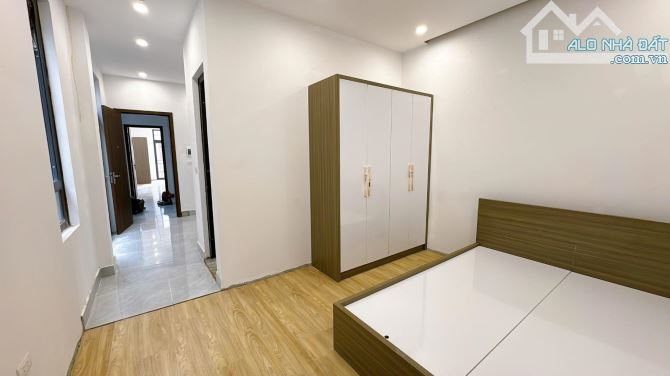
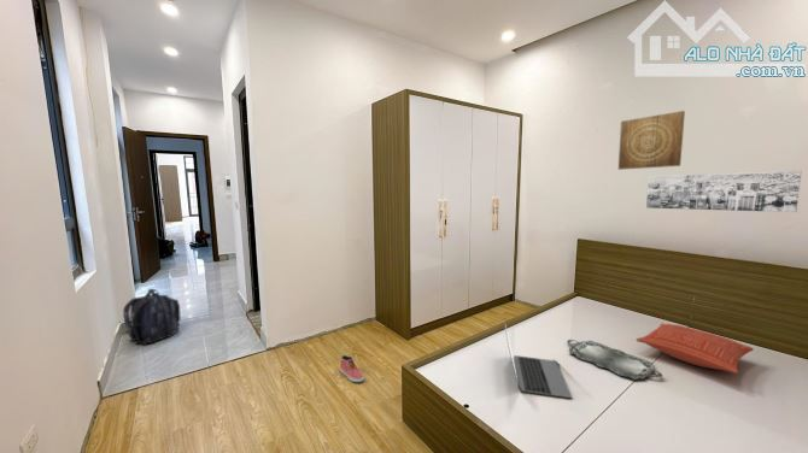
+ backpack (152, 312)
+ pillow (692, 343)
+ wall art (713, 192)
+ serving tray (609, 358)
+ wall art (649, 142)
+ shoe (351, 367)
+ laptop (534, 358)
